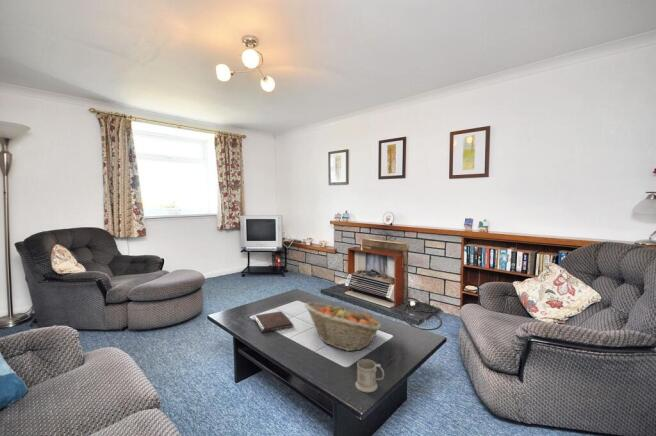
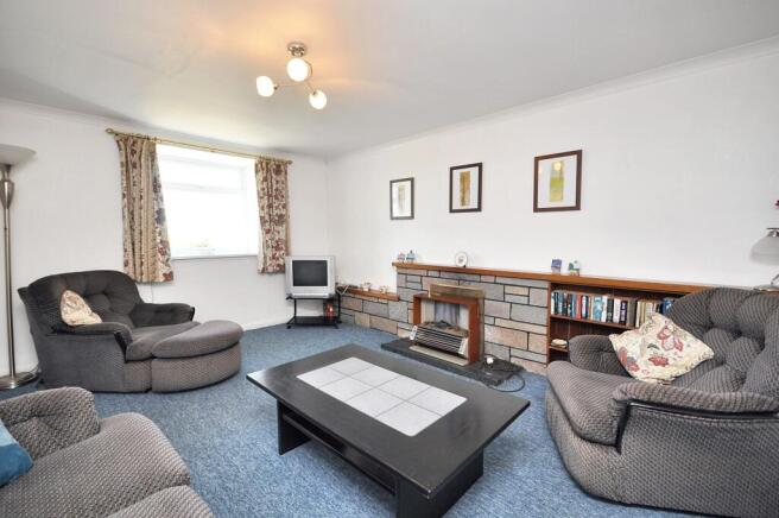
- book (272, 320)
- mug (370, 374)
- fruit basket (341, 321)
